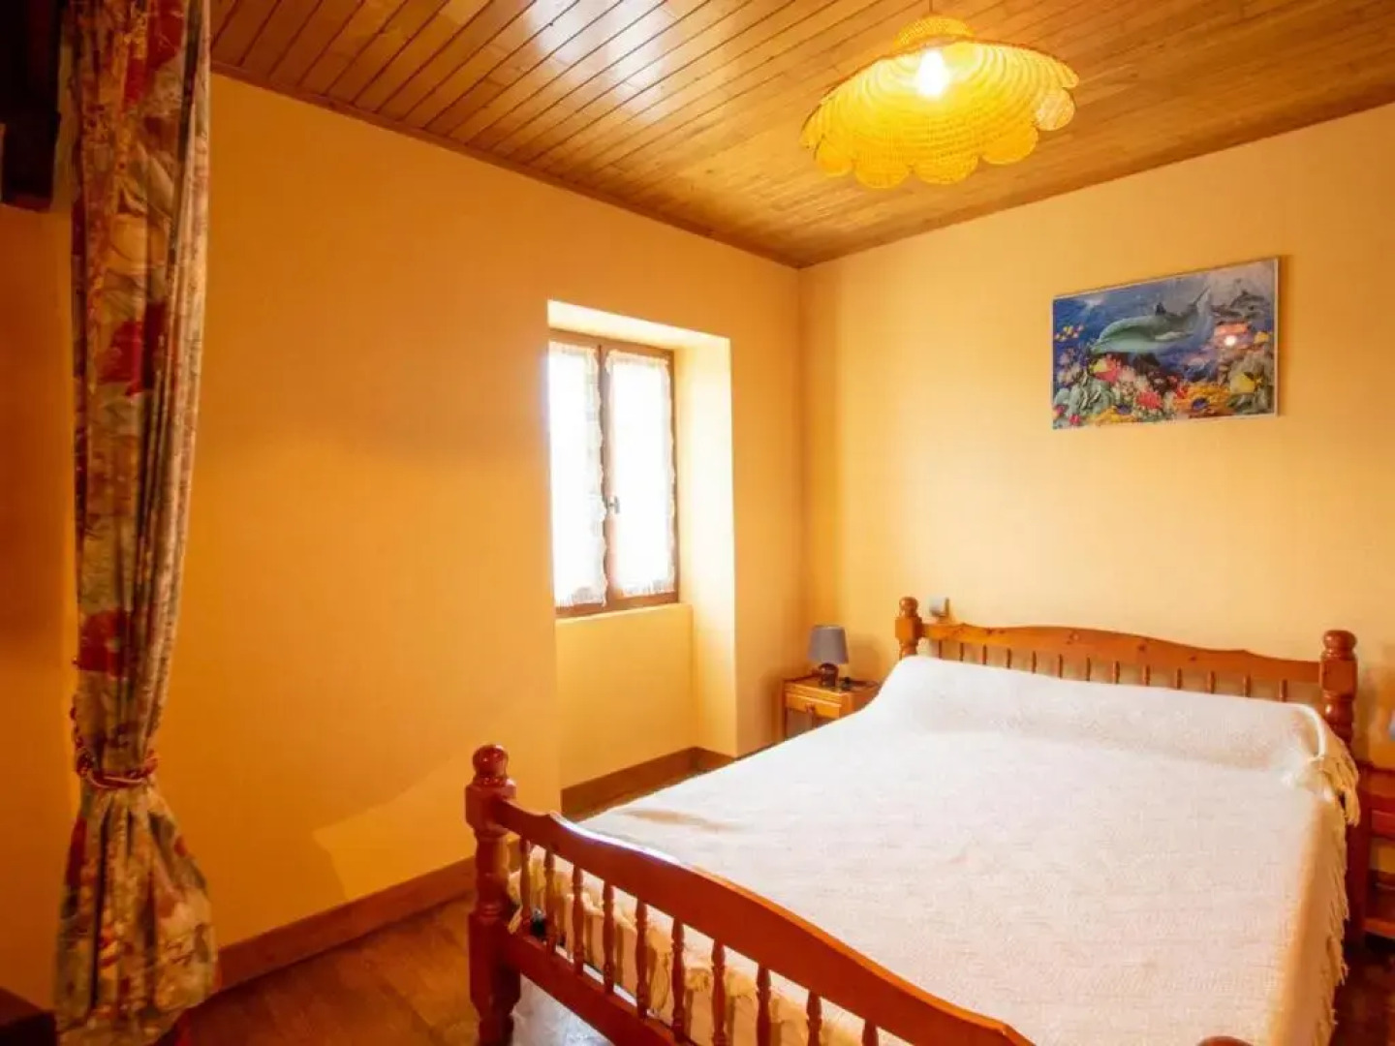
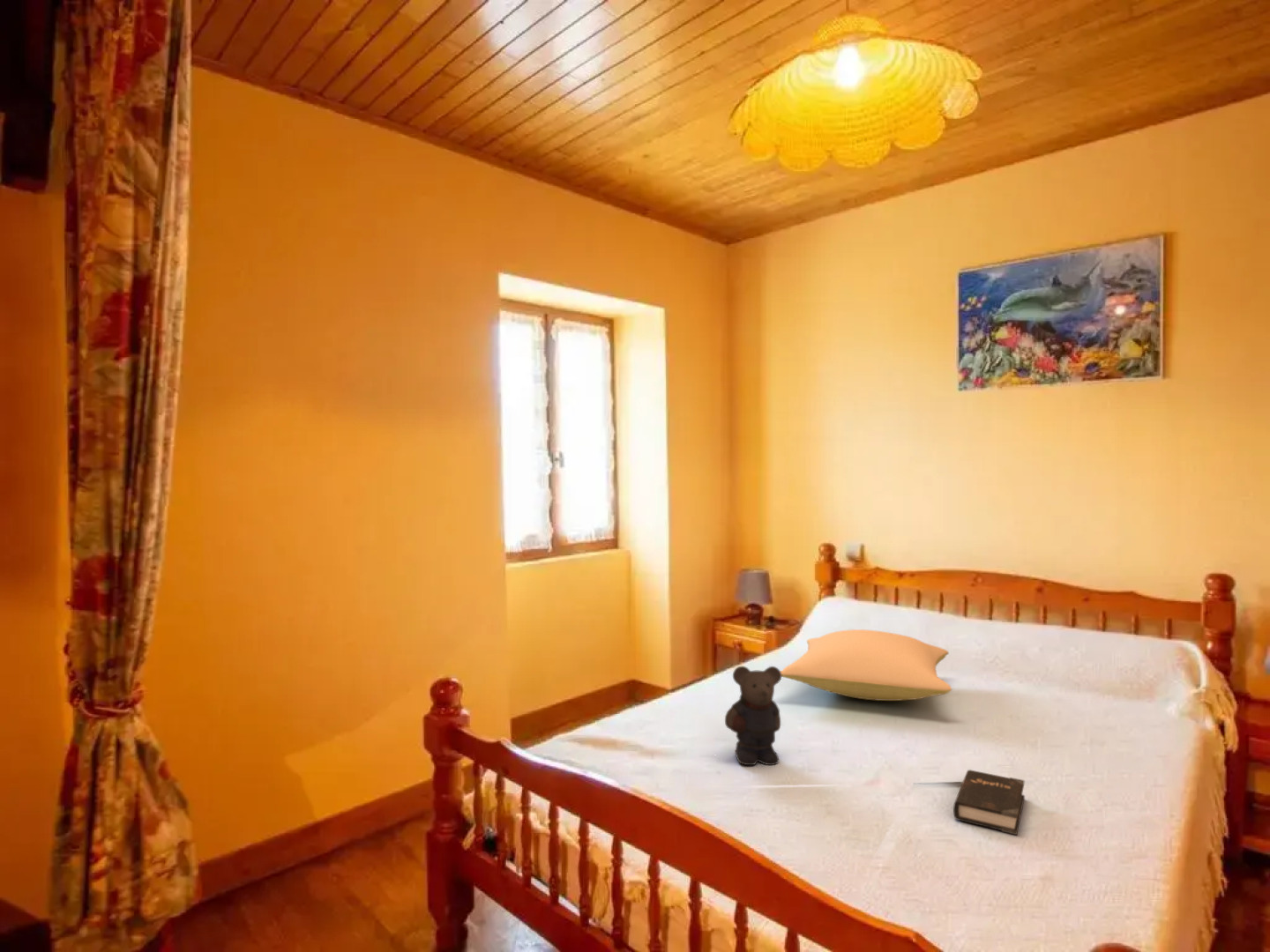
+ pillow (867, 662)
+ bear (751, 710)
+ hardback book (990, 799)
